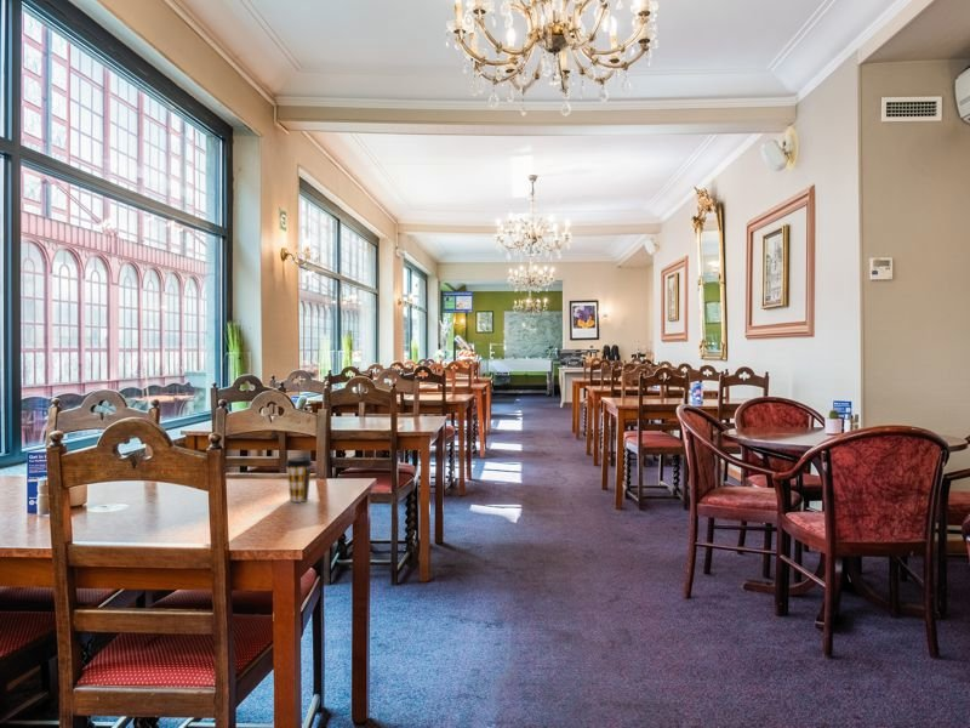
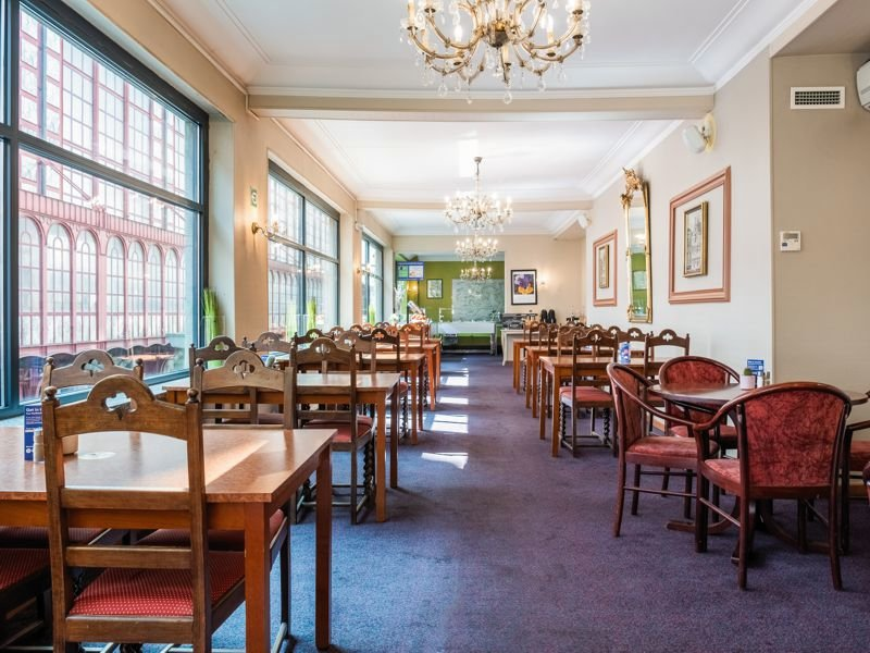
- coffee cup (298, 479)
